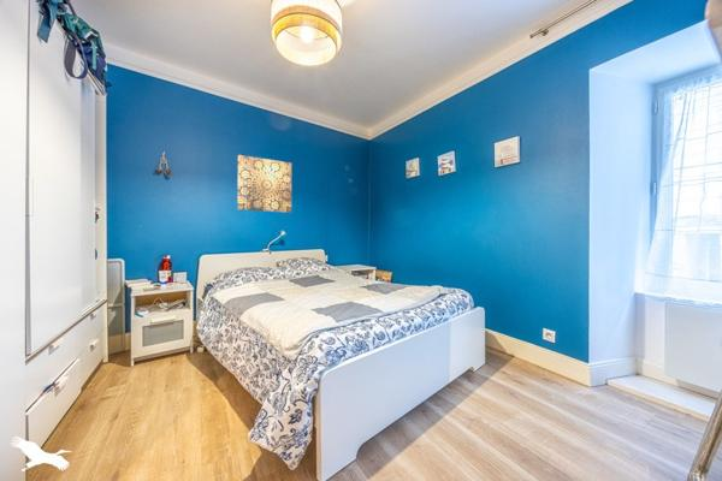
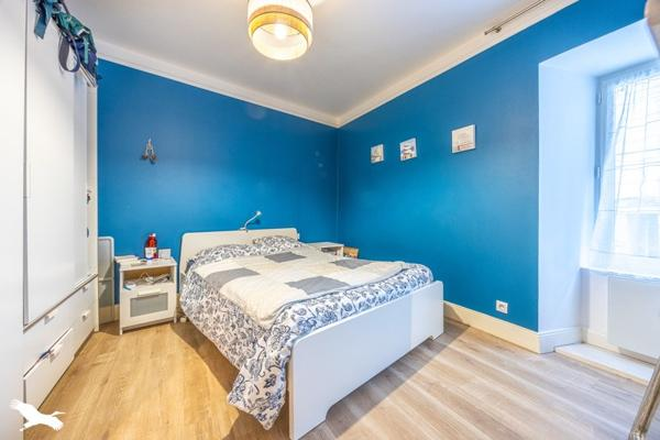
- wall art (265, 185)
